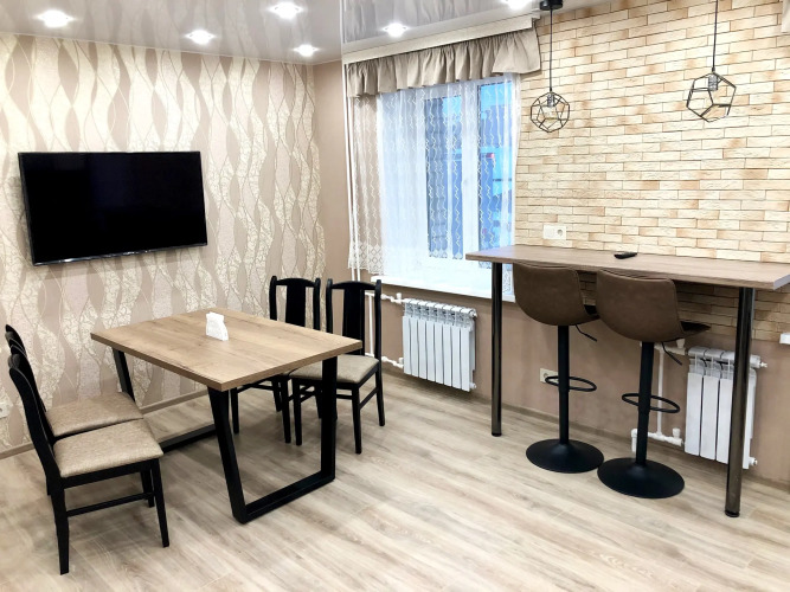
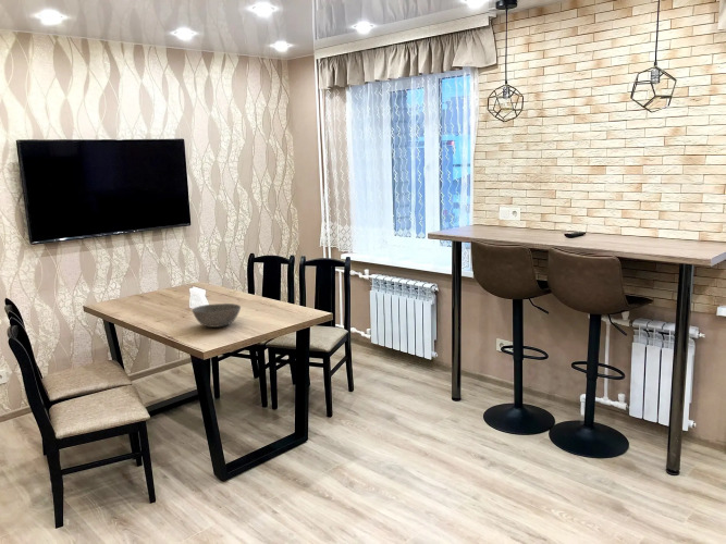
+ bowl (217, 316)
